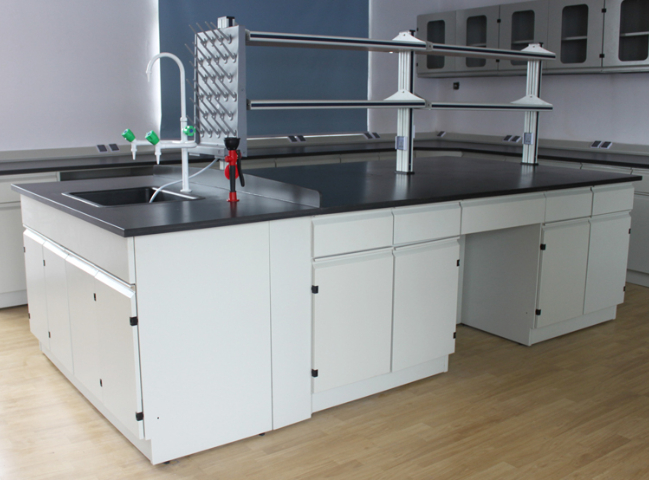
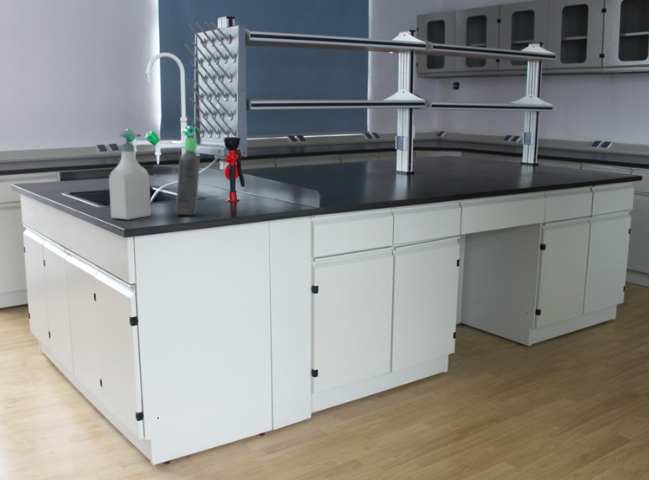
+ soap bottle (131, 174)
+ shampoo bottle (187, 176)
